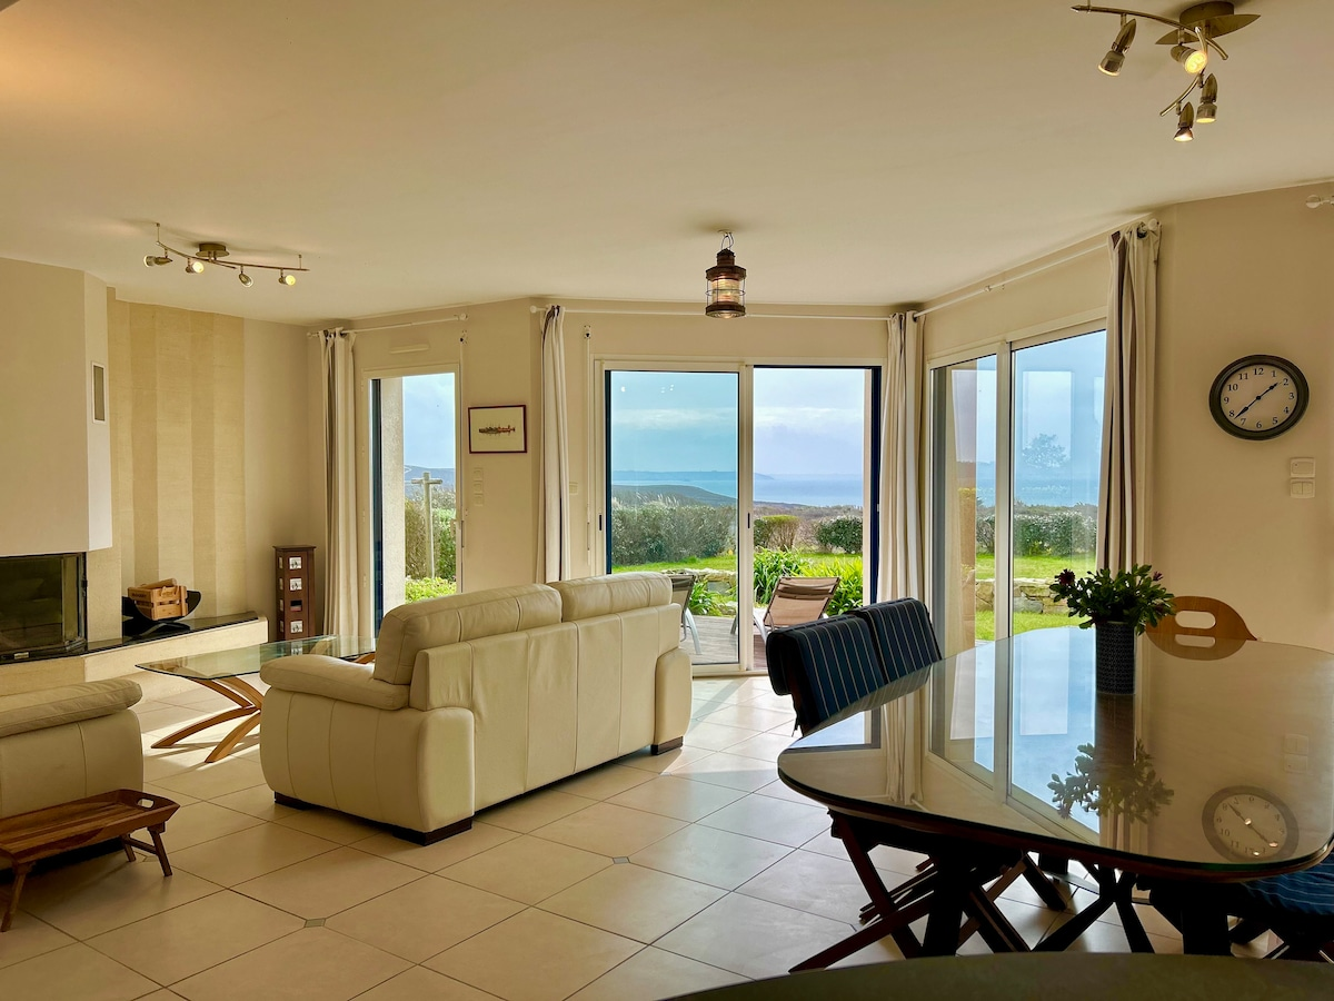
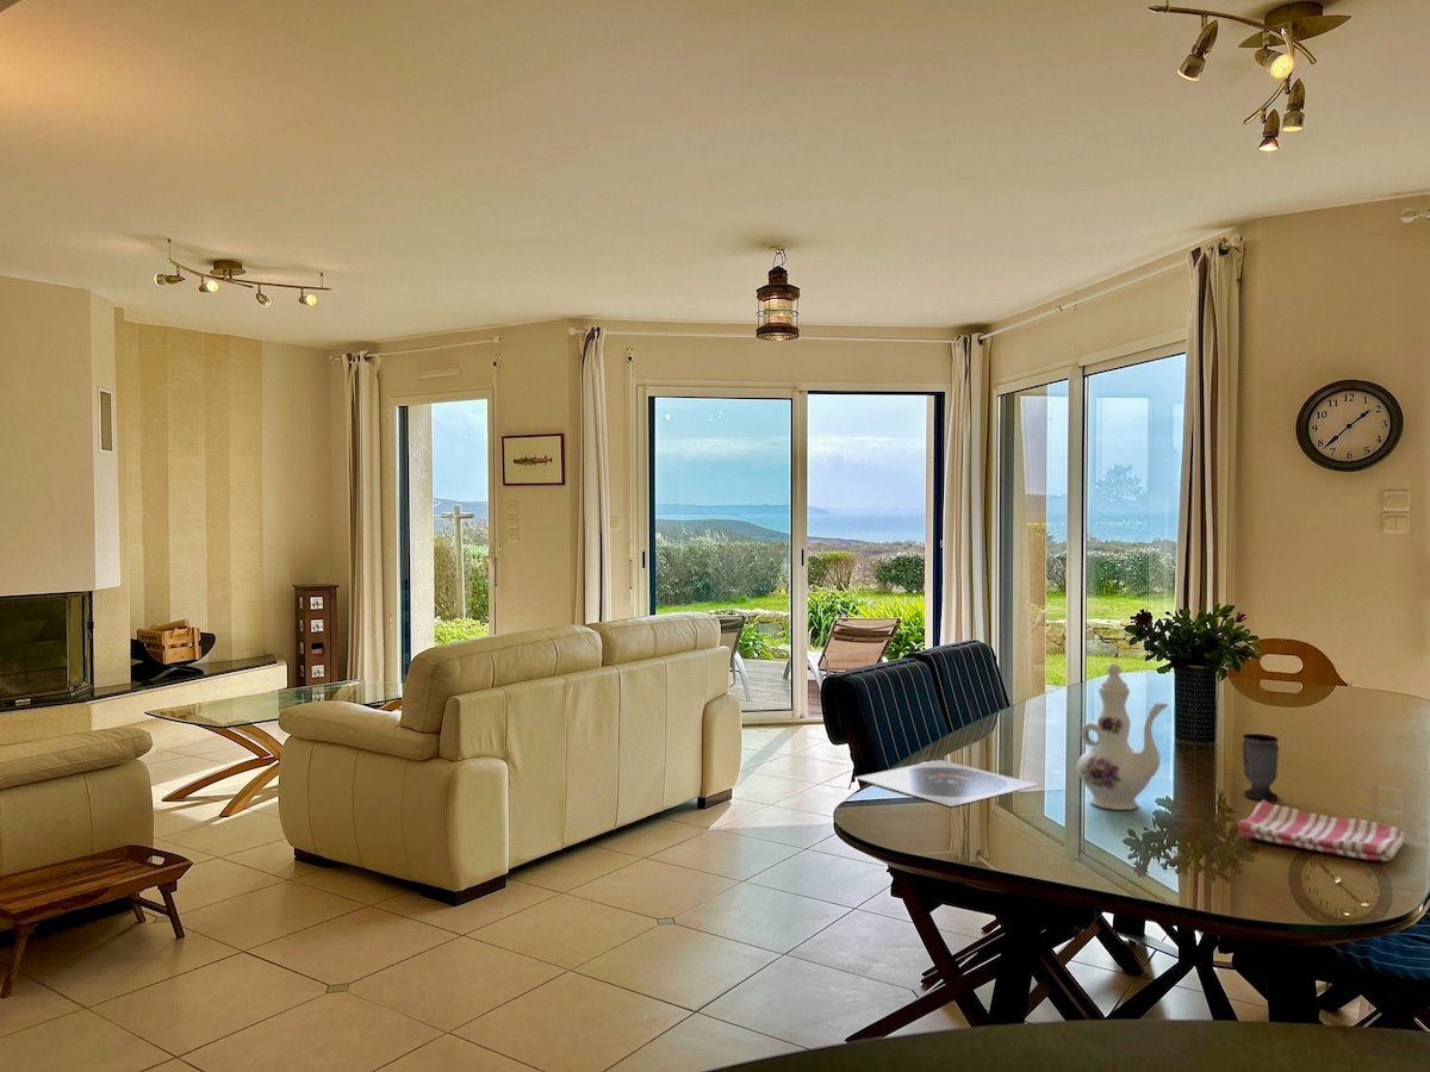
+ chinaware (1123, 735)
+ cup (1260, 766)
+ dish towel (1320, 829)
+ plate (945, 780)
